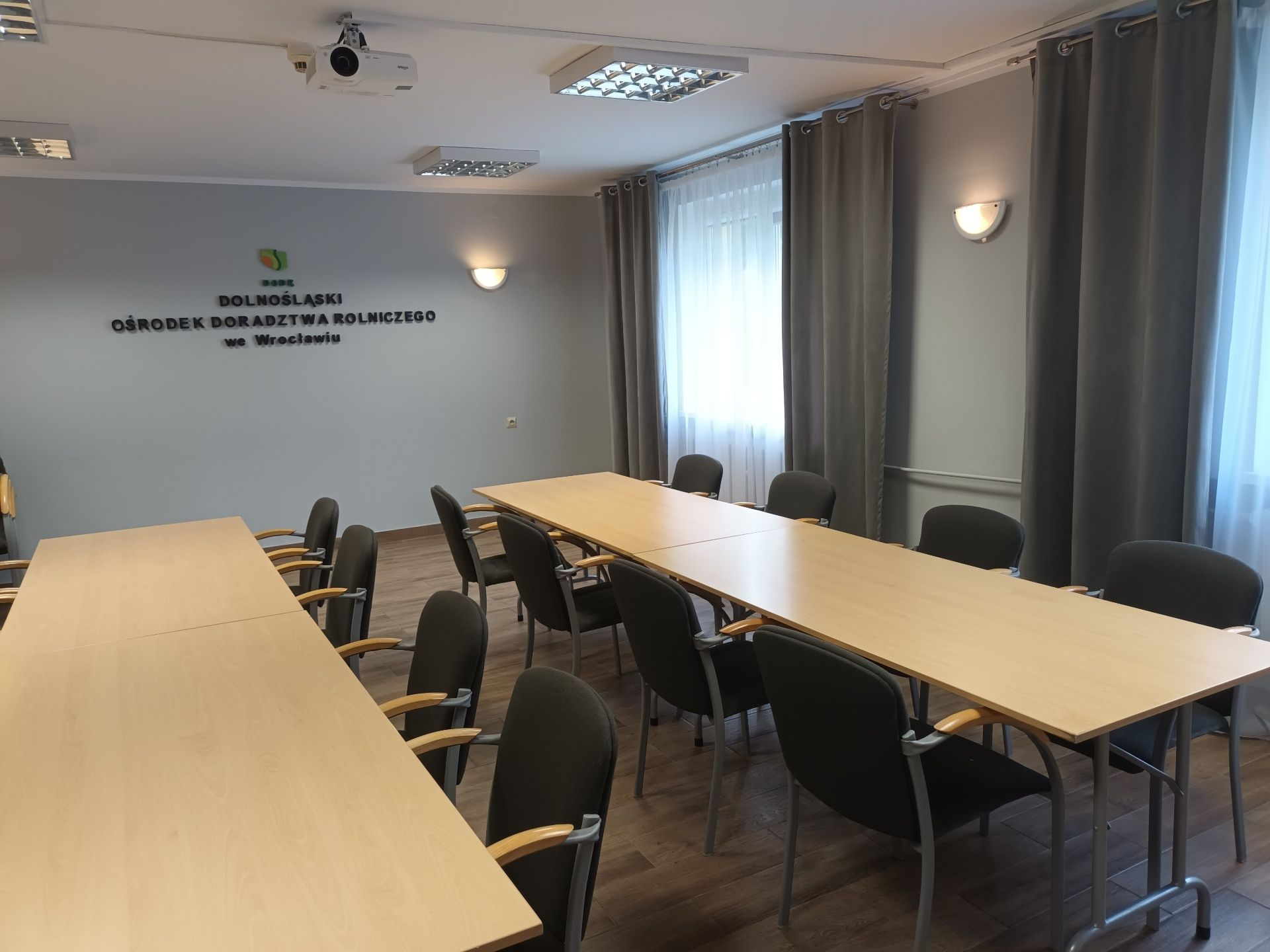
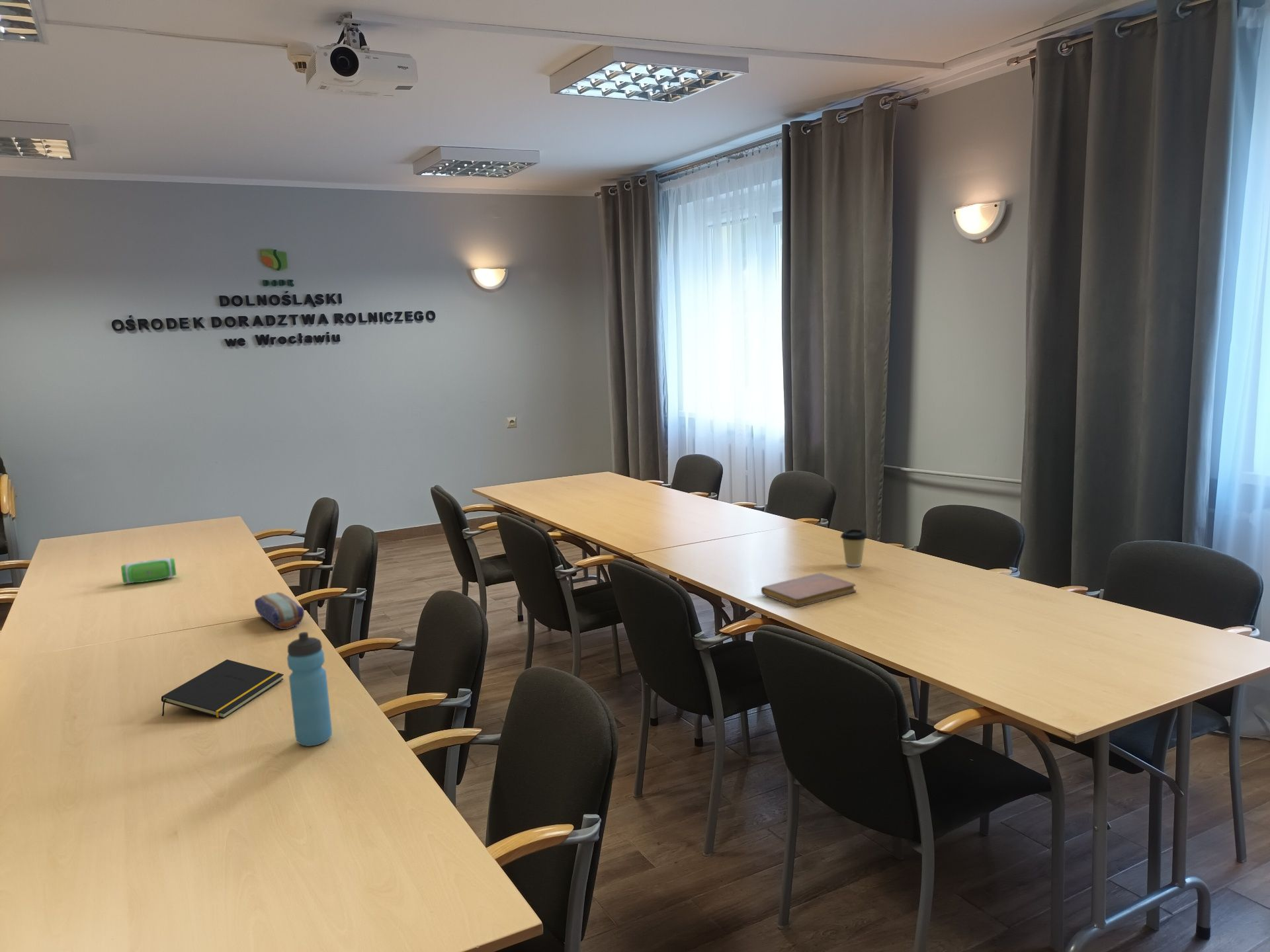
+ coffee cup (853, 548)
+ pencil case (279, 609)
+ speaker (149, 570)
+ notebook (808, 588)
+ notepad (225, 687)
+ water bottle (308, 686)
